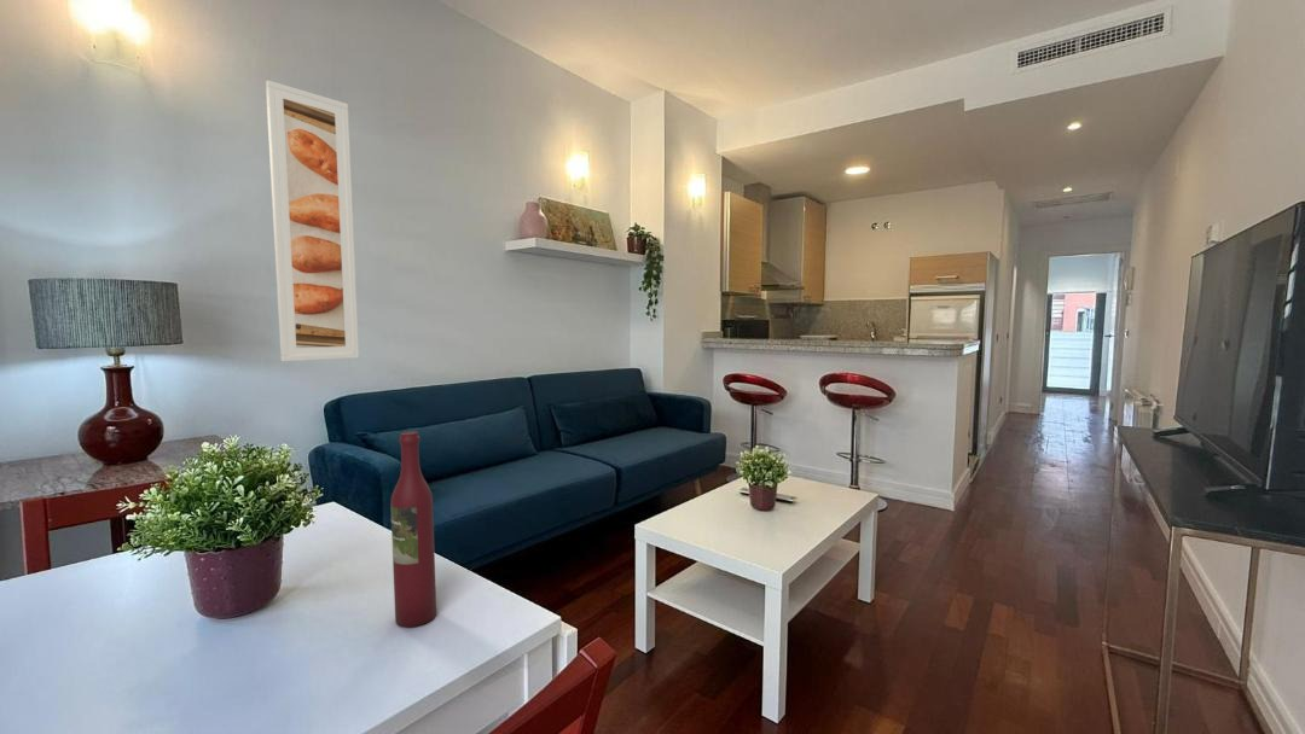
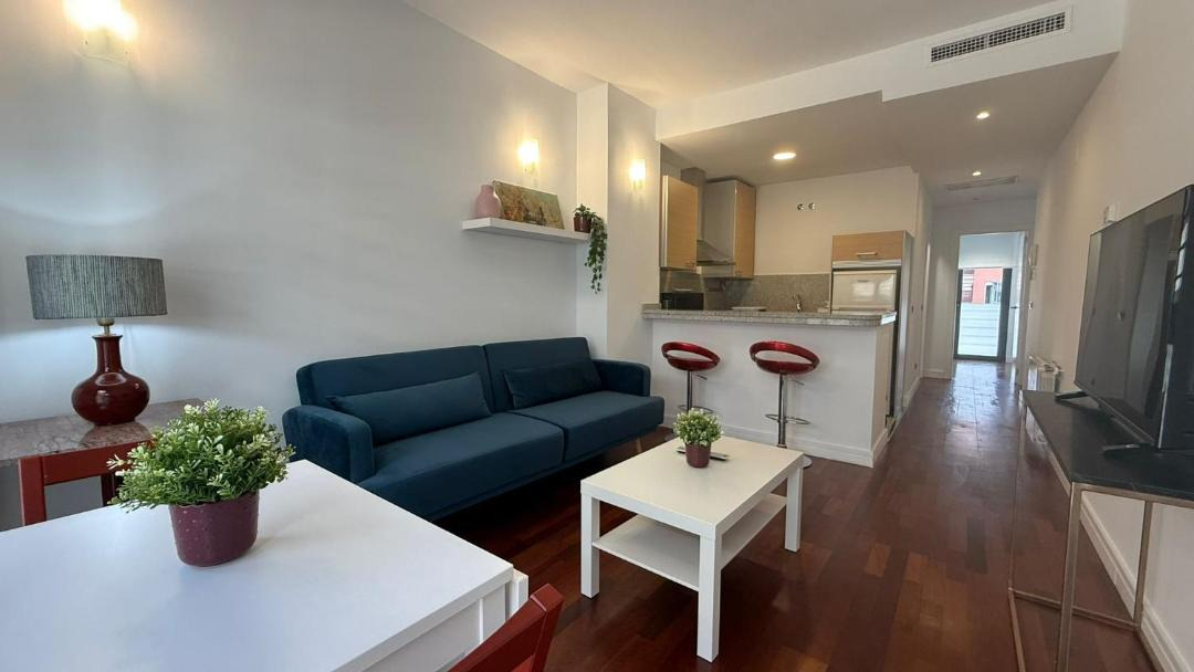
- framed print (314, 228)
- wine bottle (412, 525)
